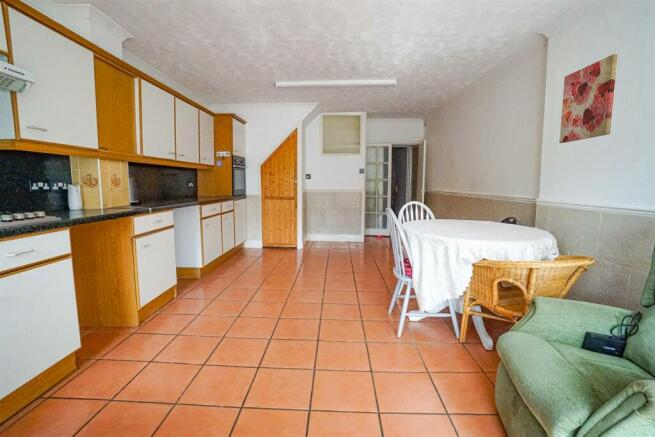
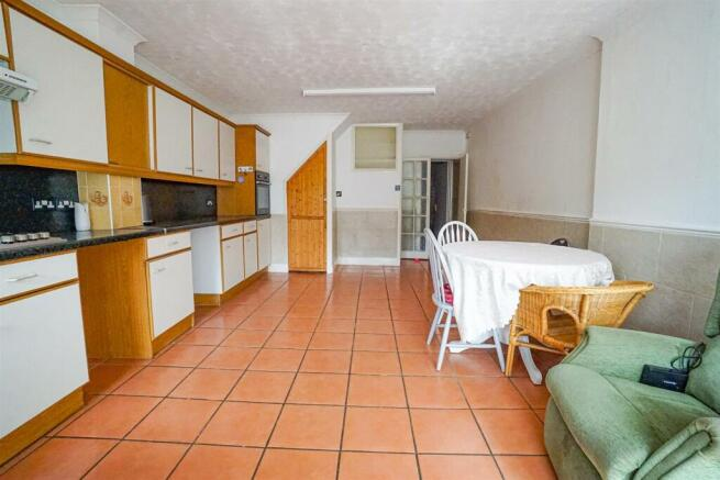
- wall art (585, 103)
